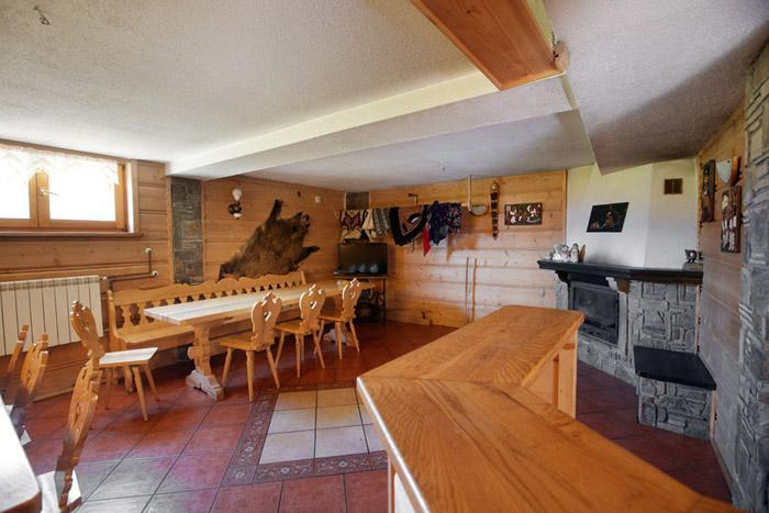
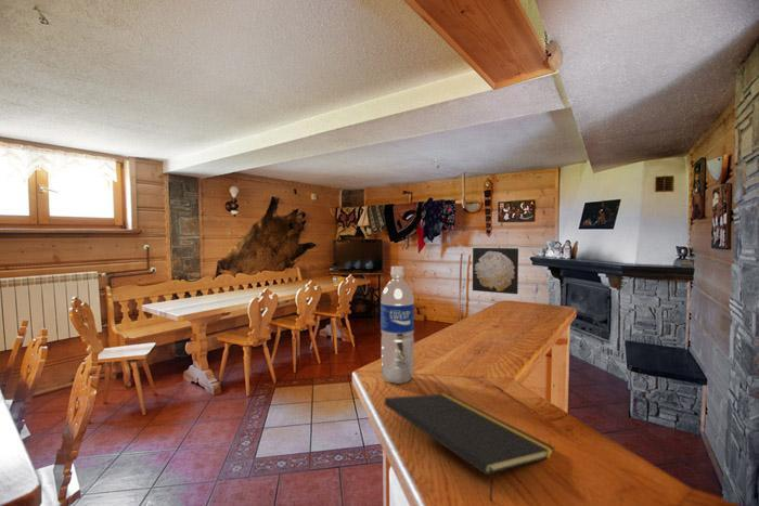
+ wall art (494, 270)
+ water bottle (397, 323)
+ notepad (462, 425)
